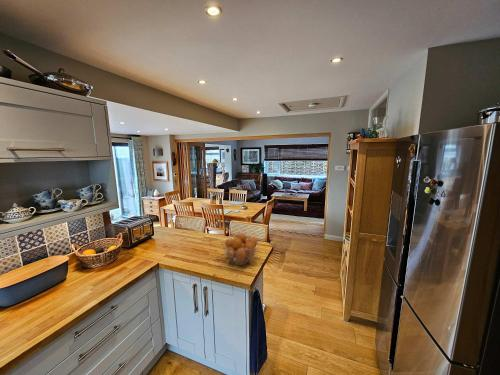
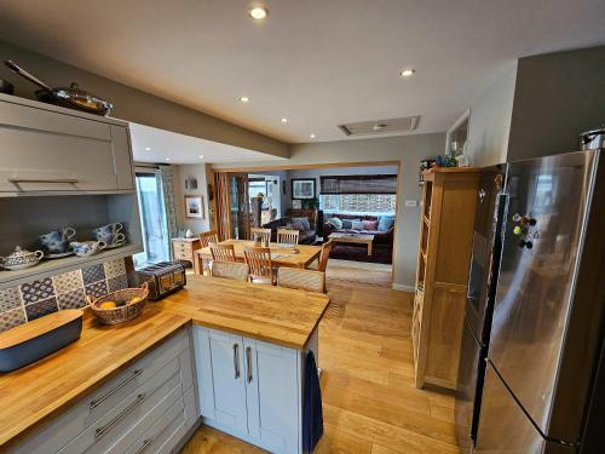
- fruit basket (240, 248)
